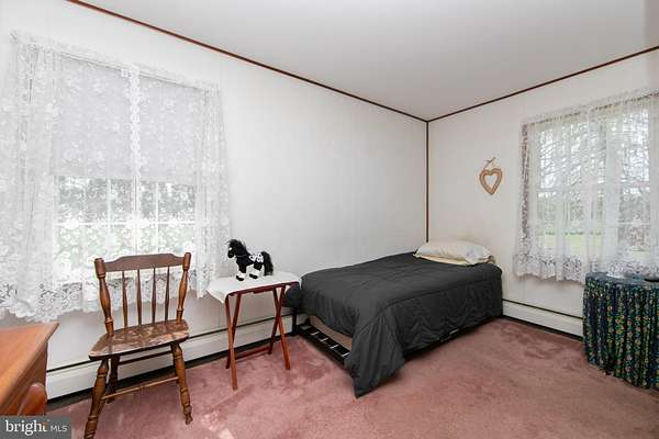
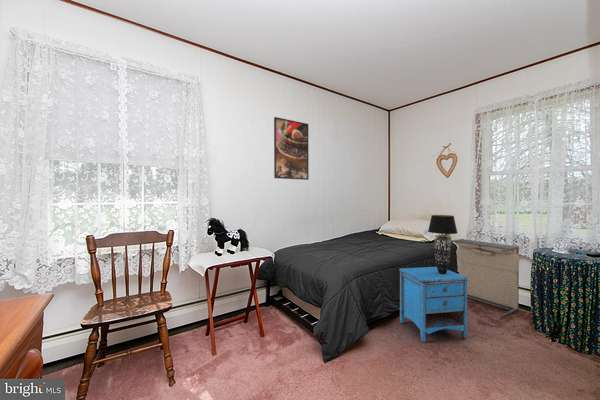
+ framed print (292, 149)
+ table lamp (442, 244)
+ laundry hamper (480, 273)
+ nightstand (431, 301)
